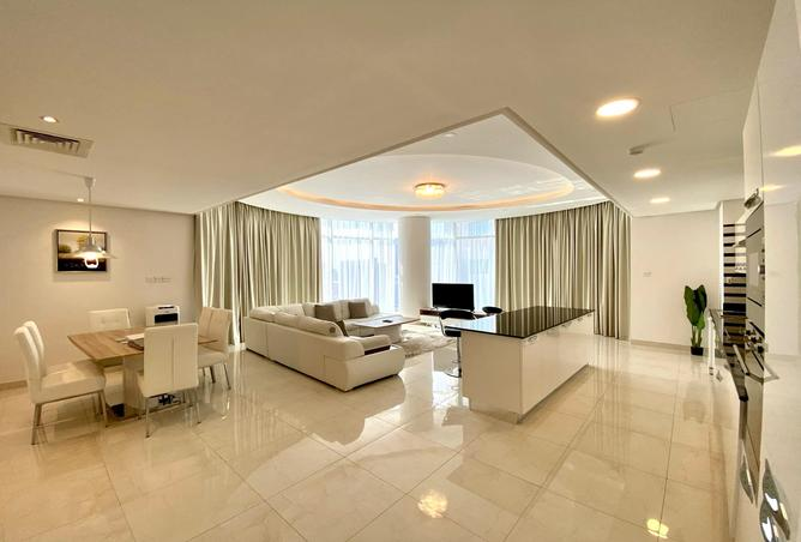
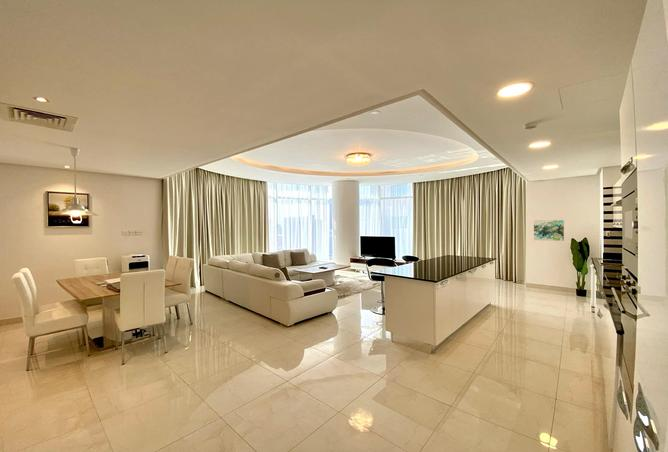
+ wall art (548, 230)
